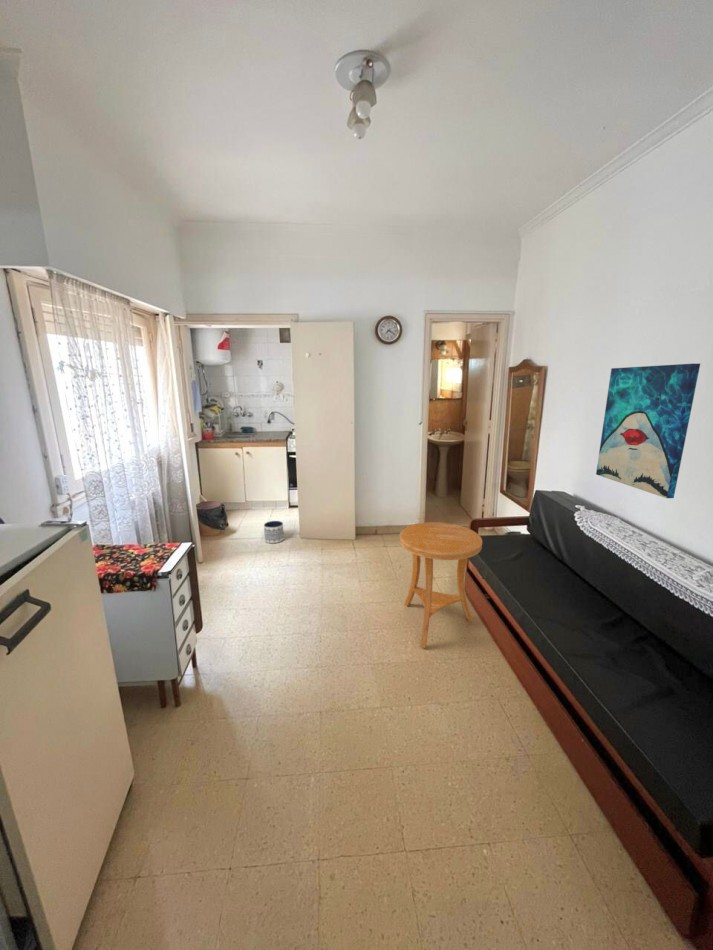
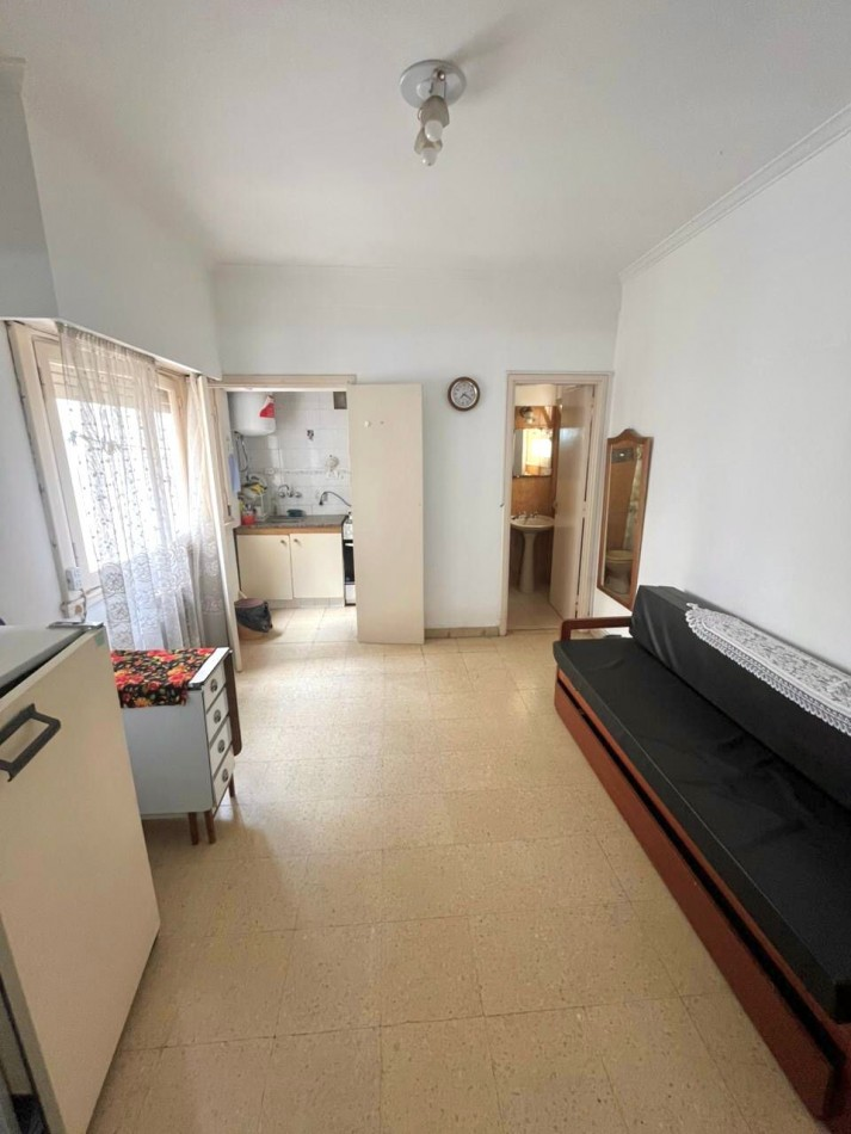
- planter (273, 531)
- side table (432, 580)
- wall art (639, 427)
